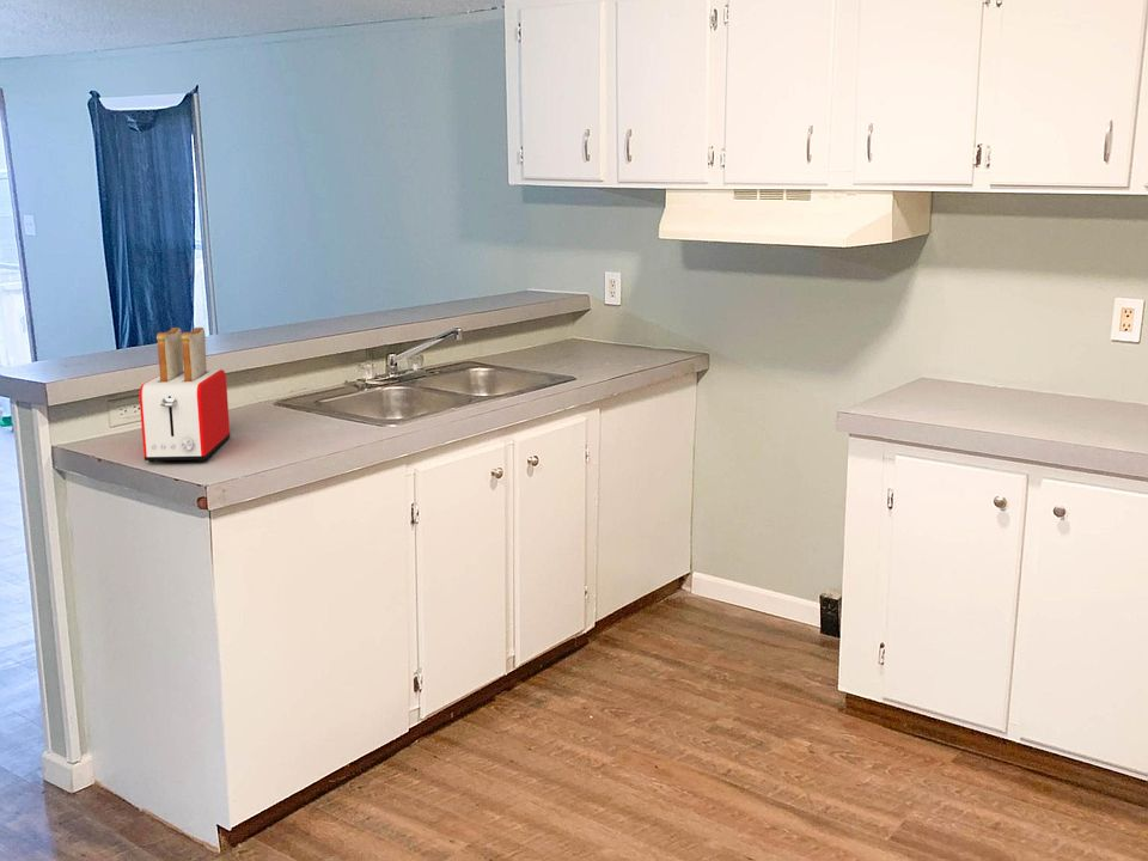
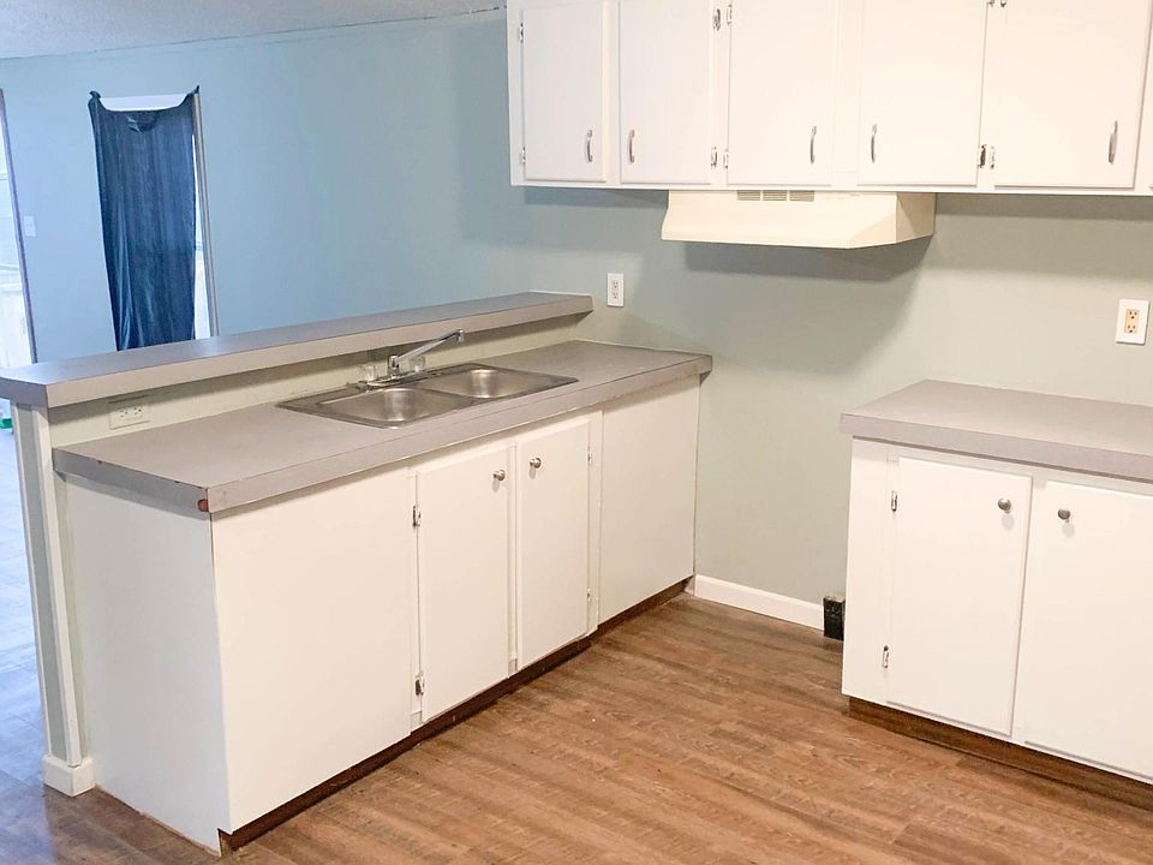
- toaster (183, 391)
